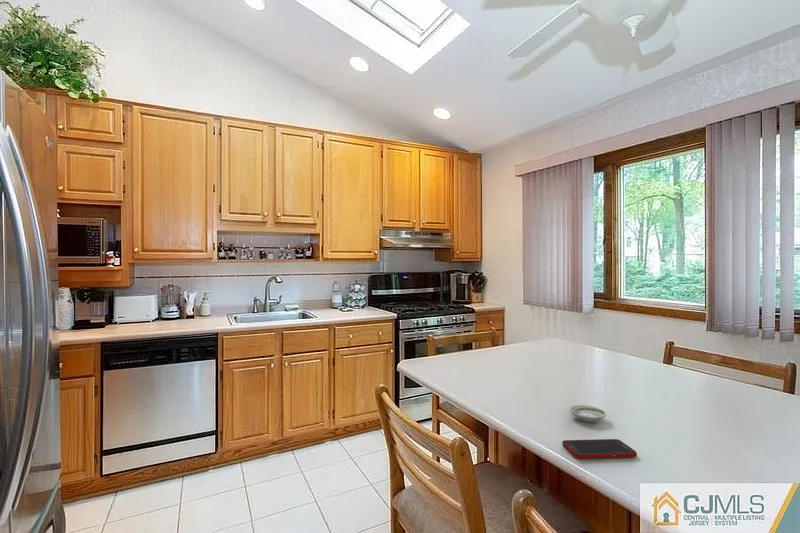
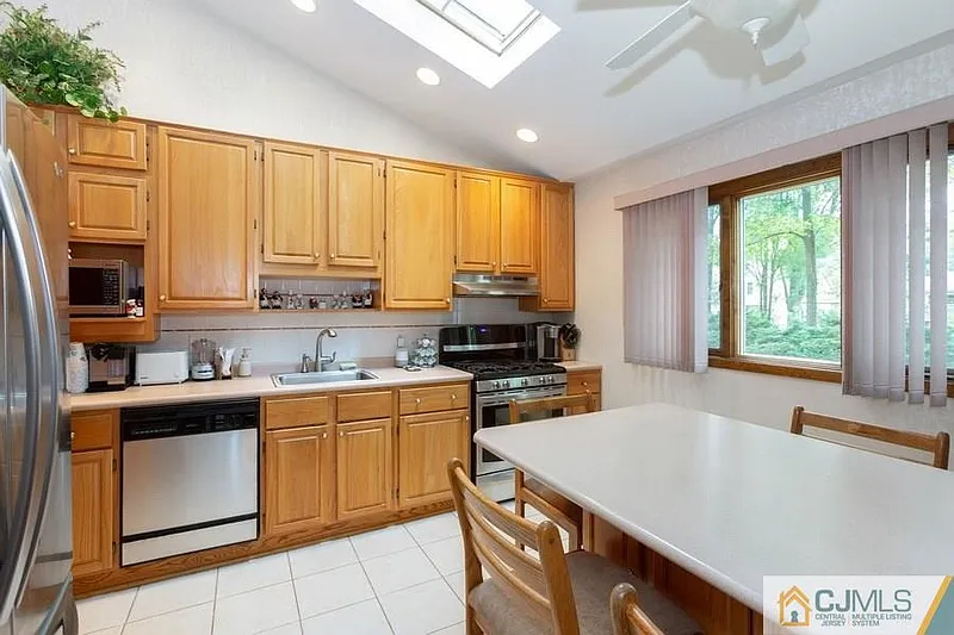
- saucer (587, 414)
- cell phone (598, 448)
